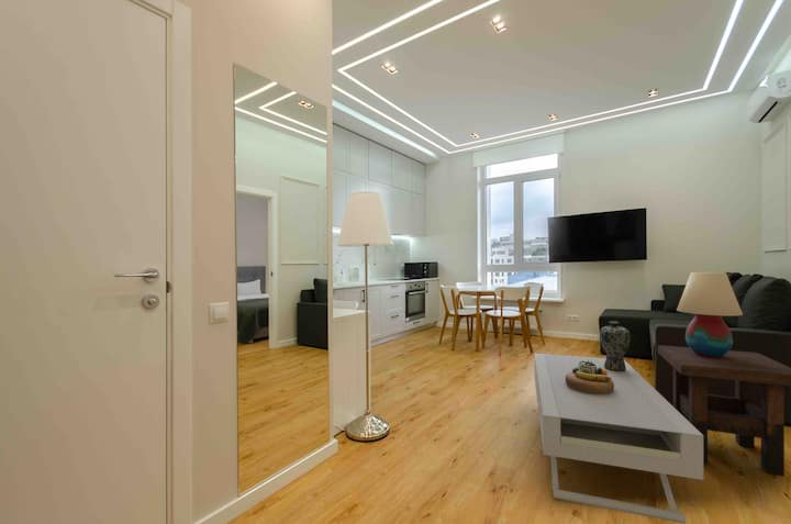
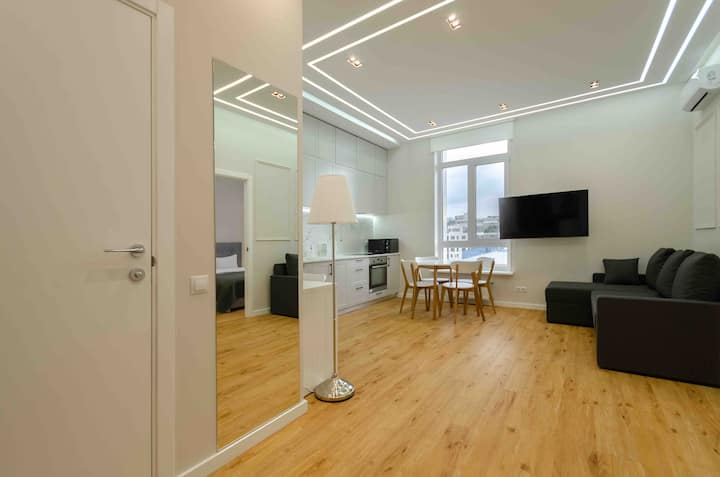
- decorative bowl (589, 374)
- coffee table (592, 414)
- side table (722, 404)
- vase (614, 345)
- table lamp (708, 313)
